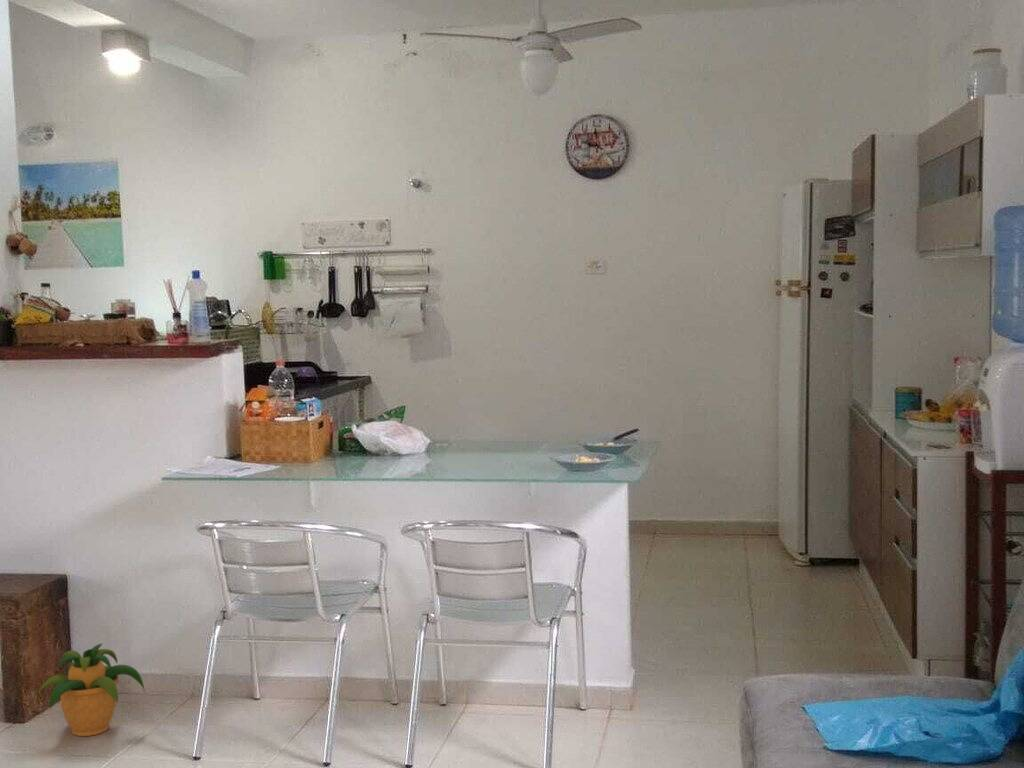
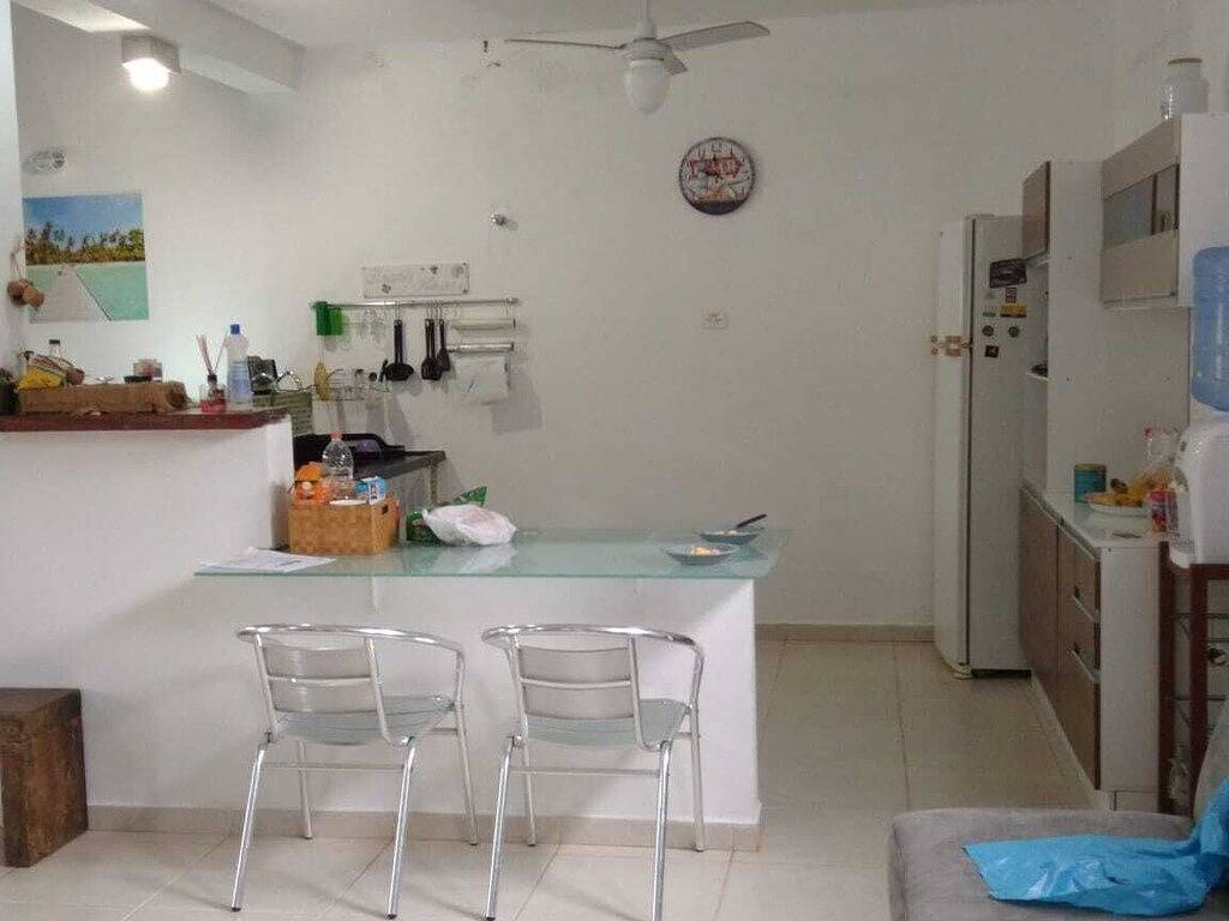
- potted plant (84, 689)
